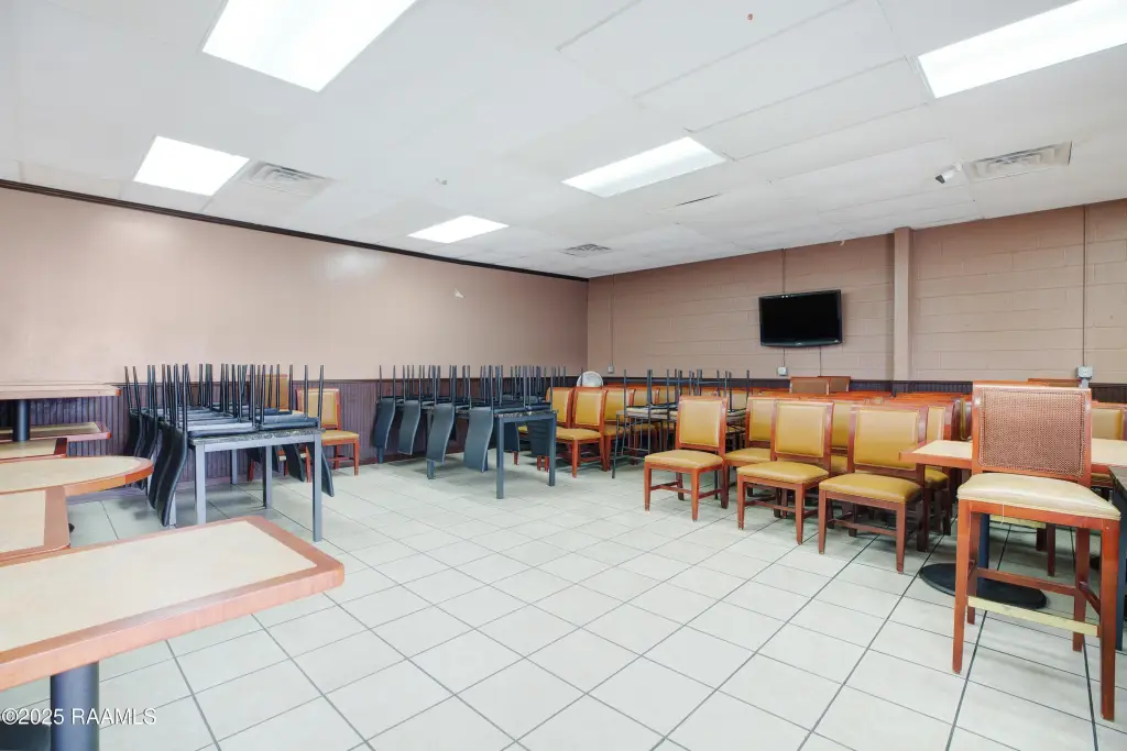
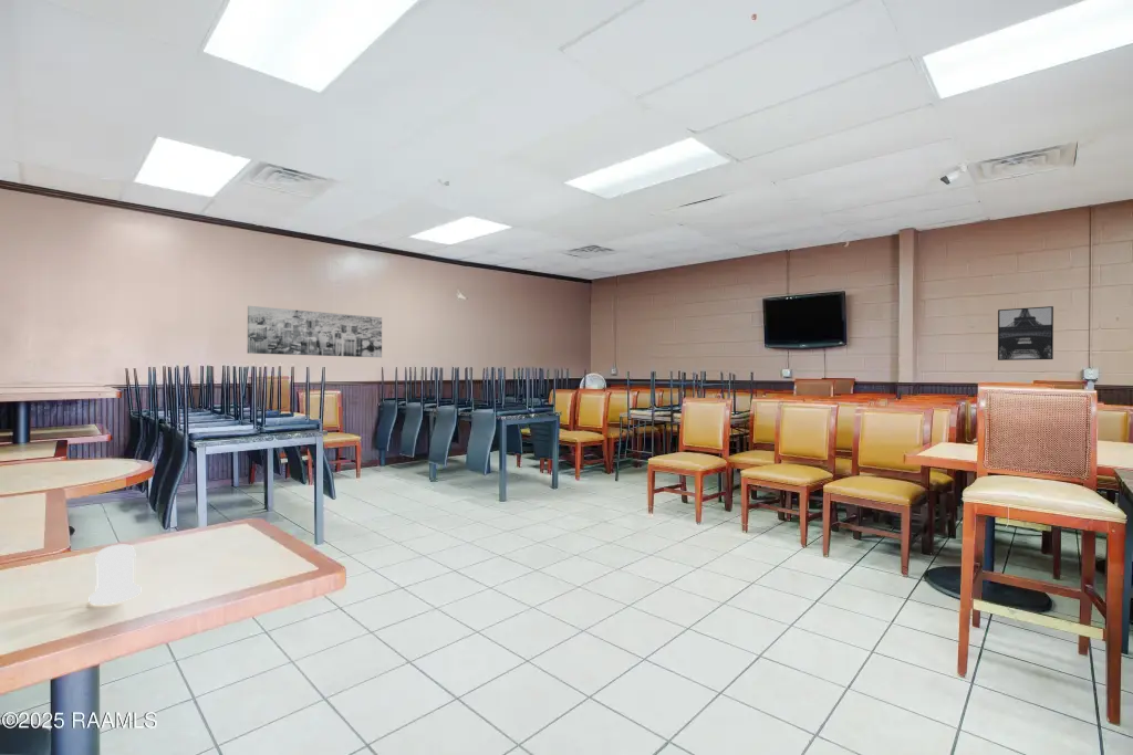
+ wall art (320, 334)
+ salt shaker (115, 570)
+ wall art (1025, 334)
